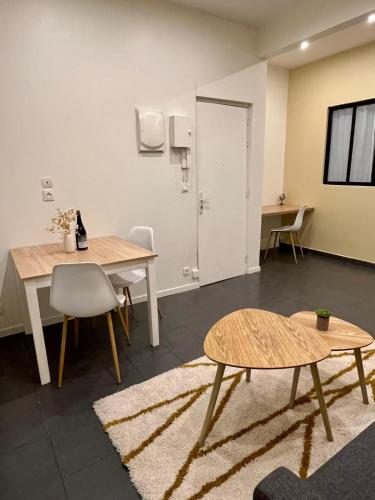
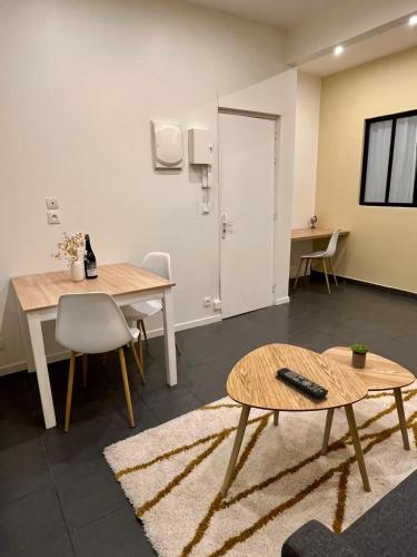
+ remote control (300, 382)
